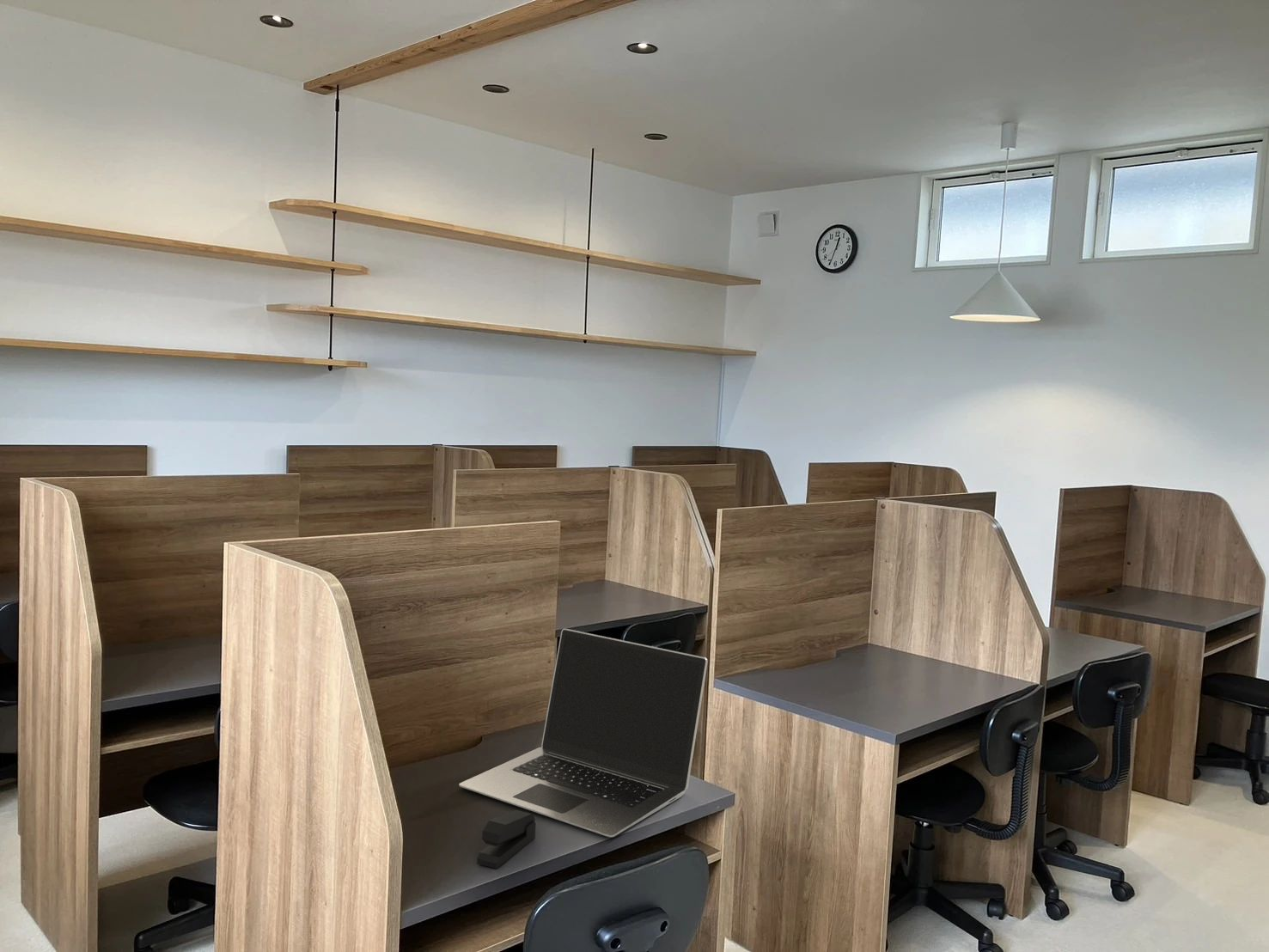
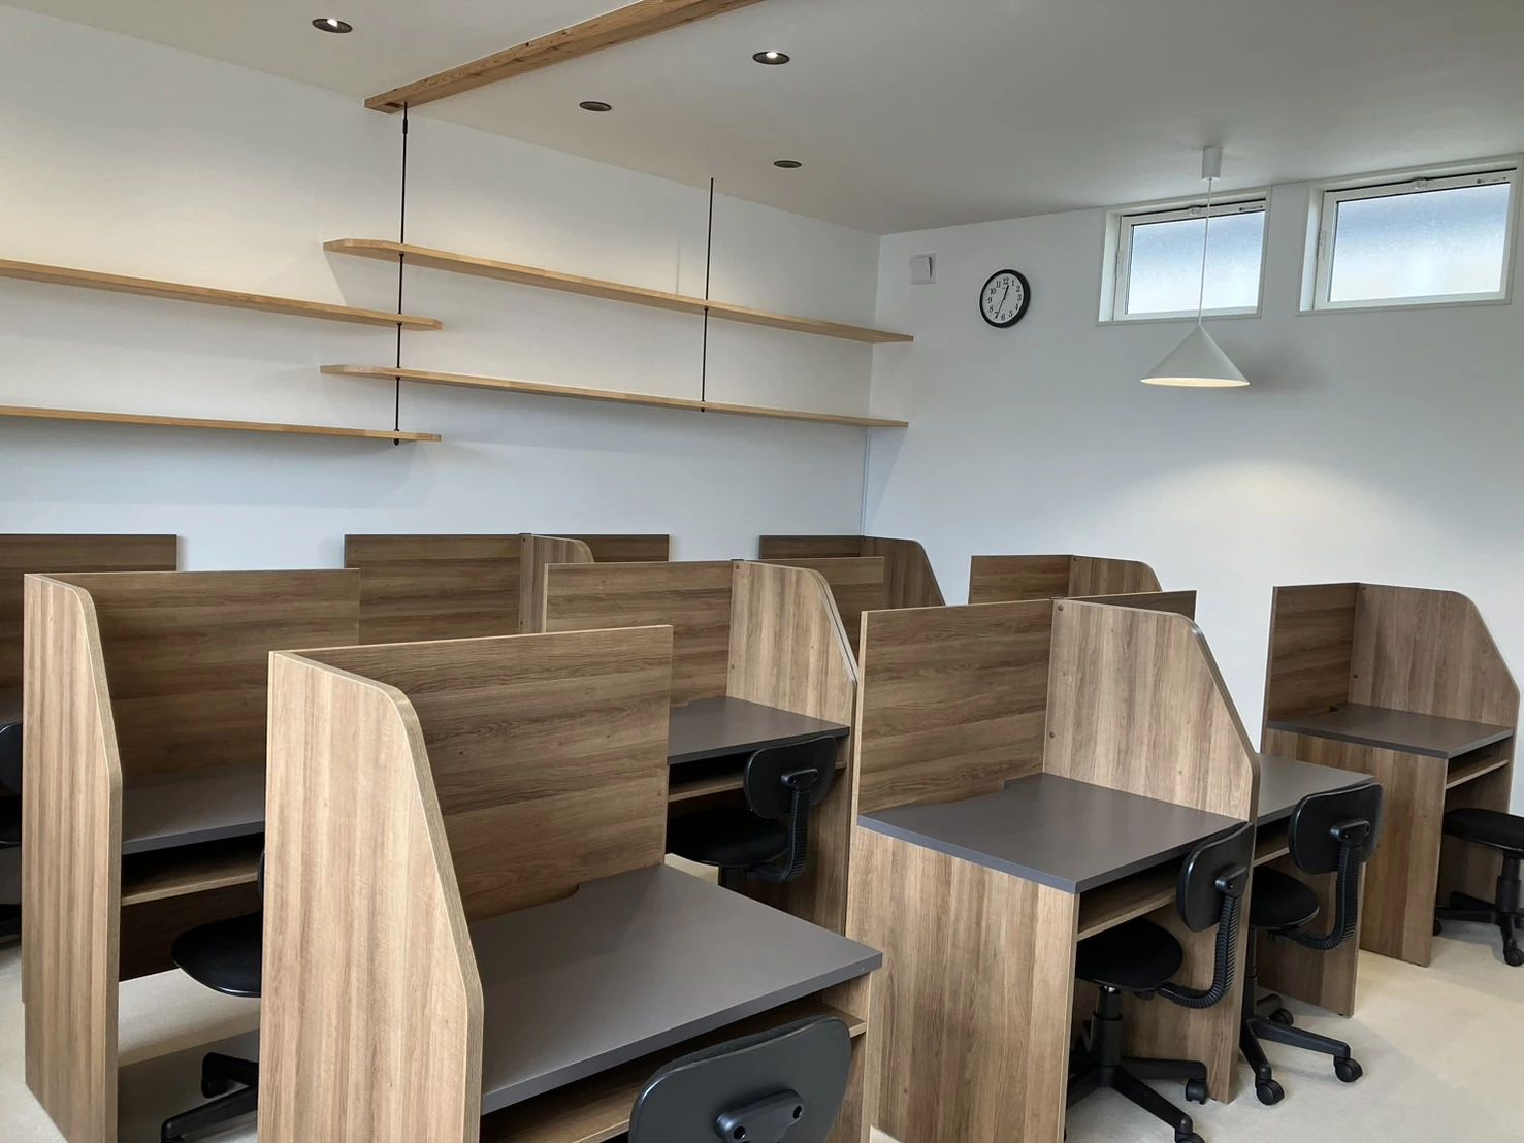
- stapler (508, 832)
- laptop (584, 721)
